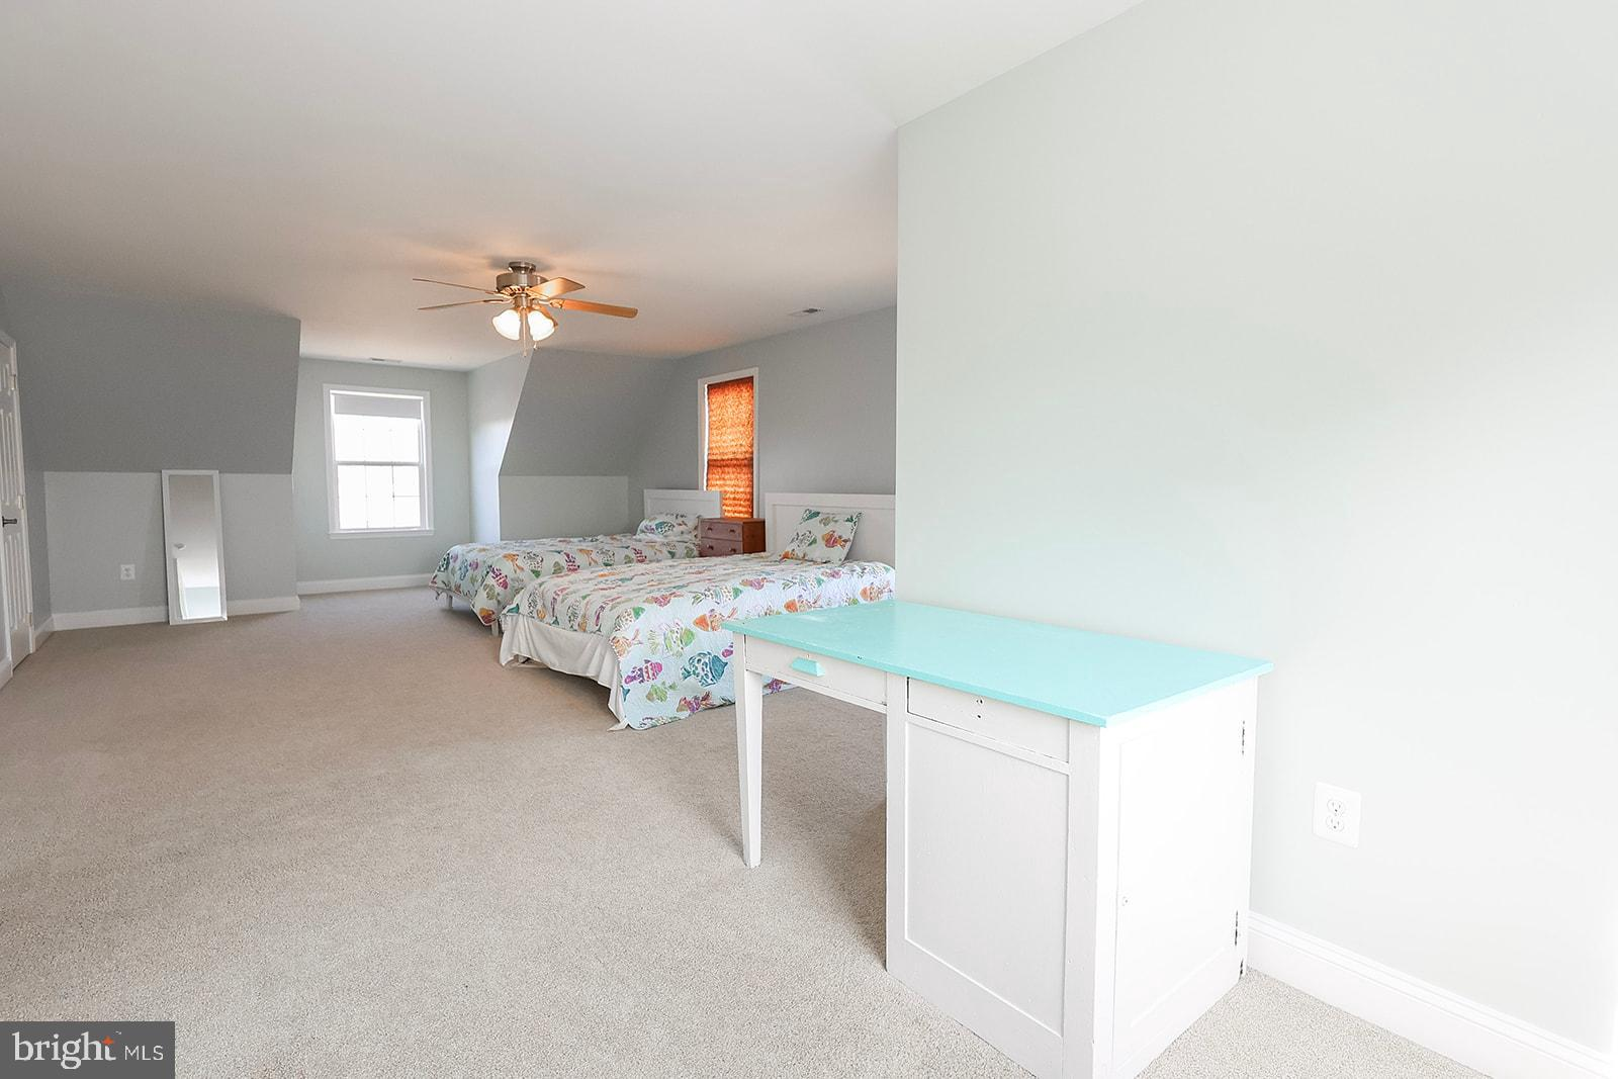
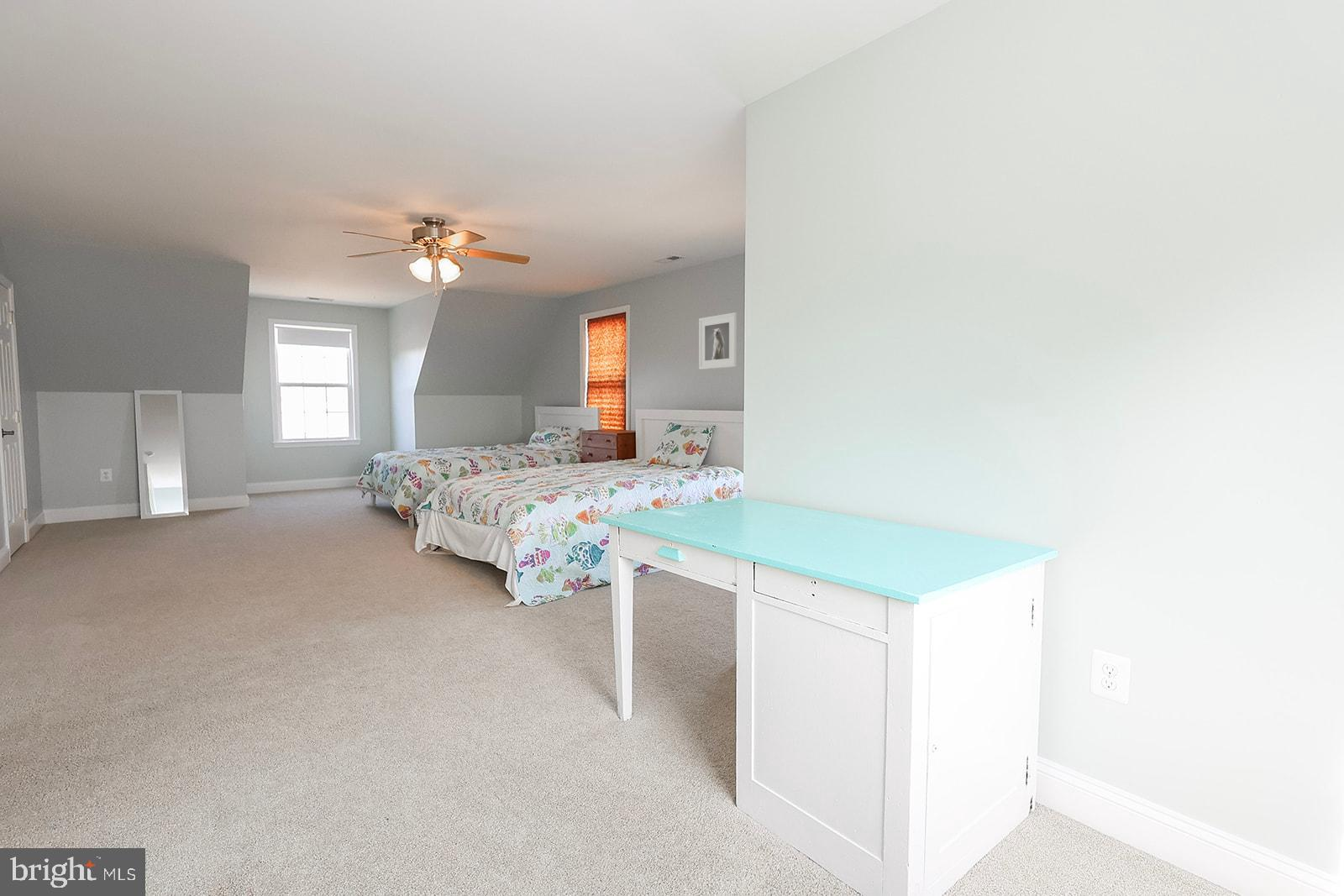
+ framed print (717, 342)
